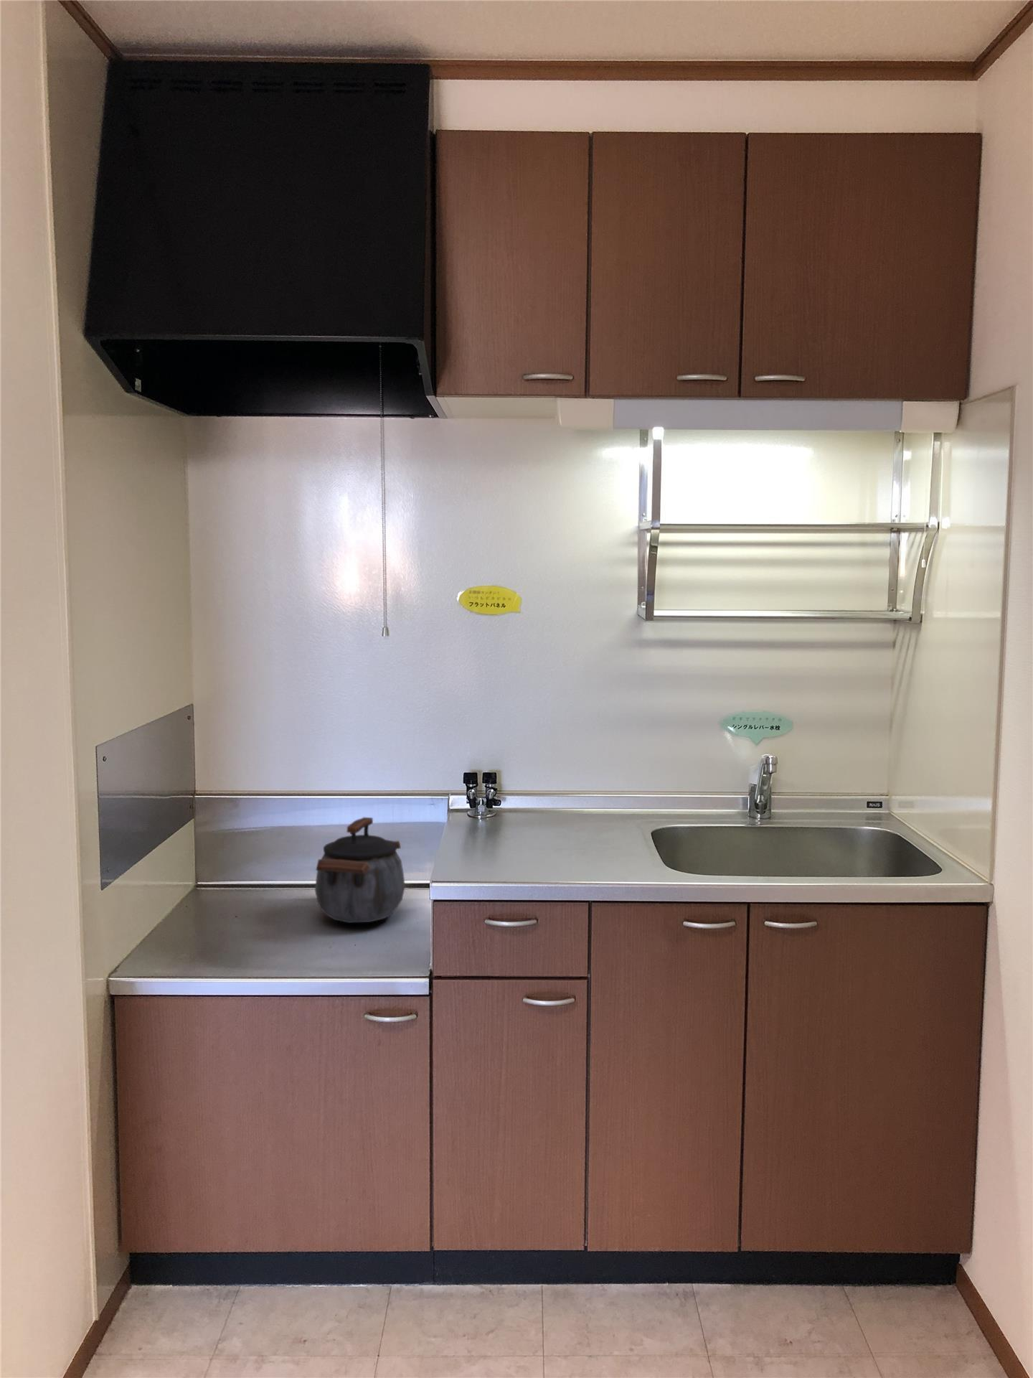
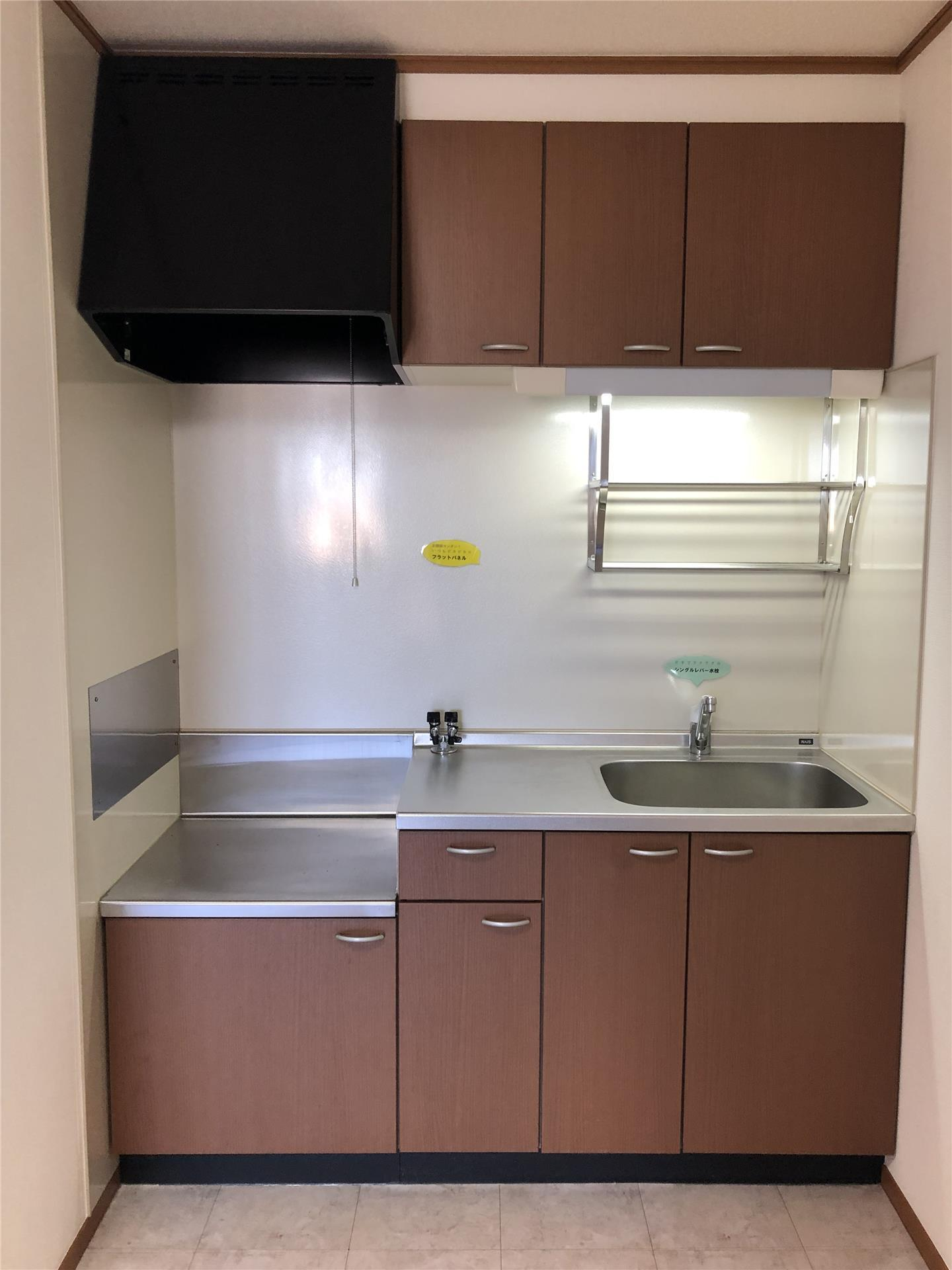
- kettle (360, 870)
